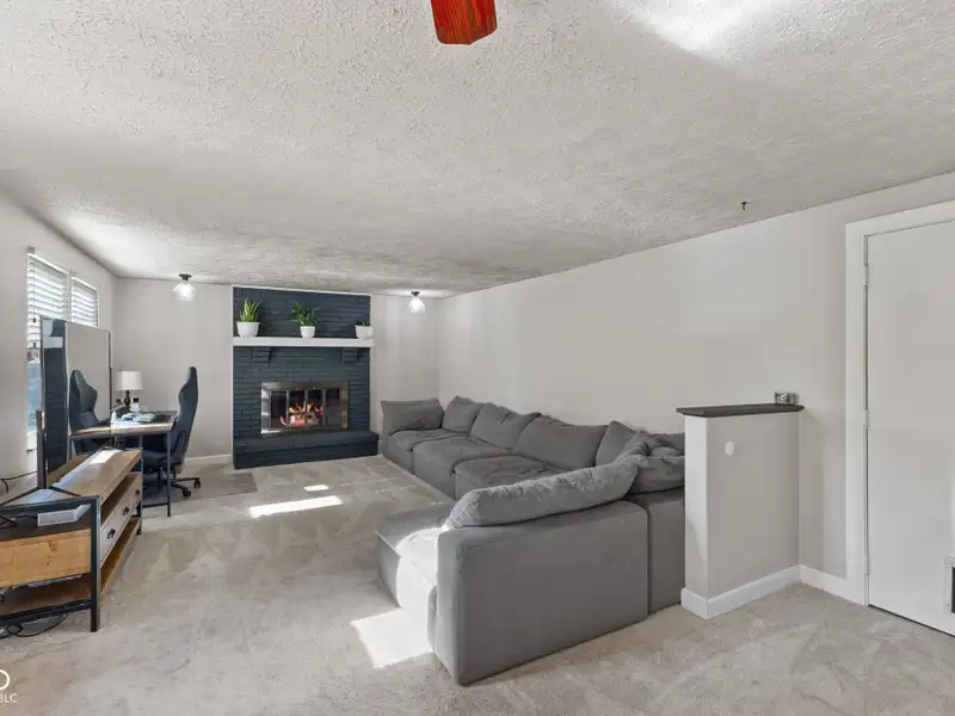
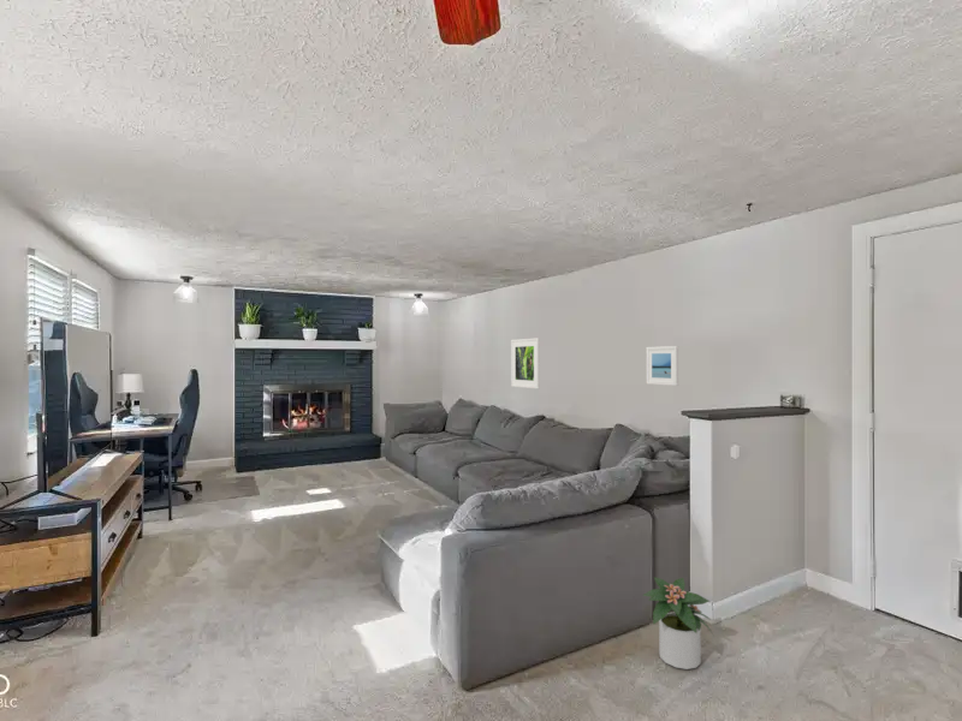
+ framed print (524, 363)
+ potted plant (677, 622)
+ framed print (661, 365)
